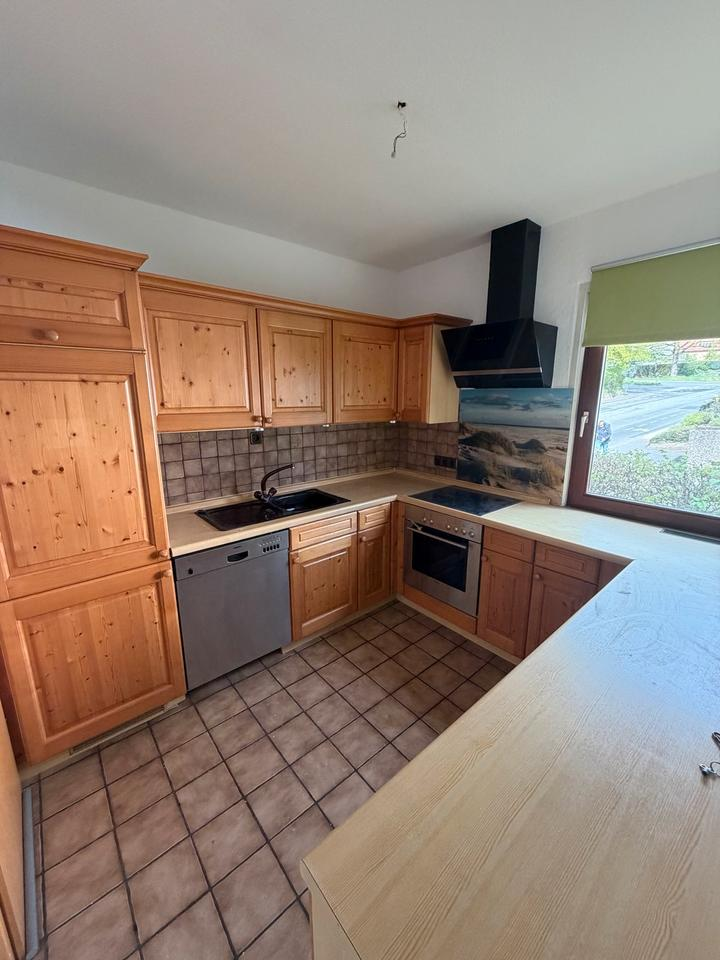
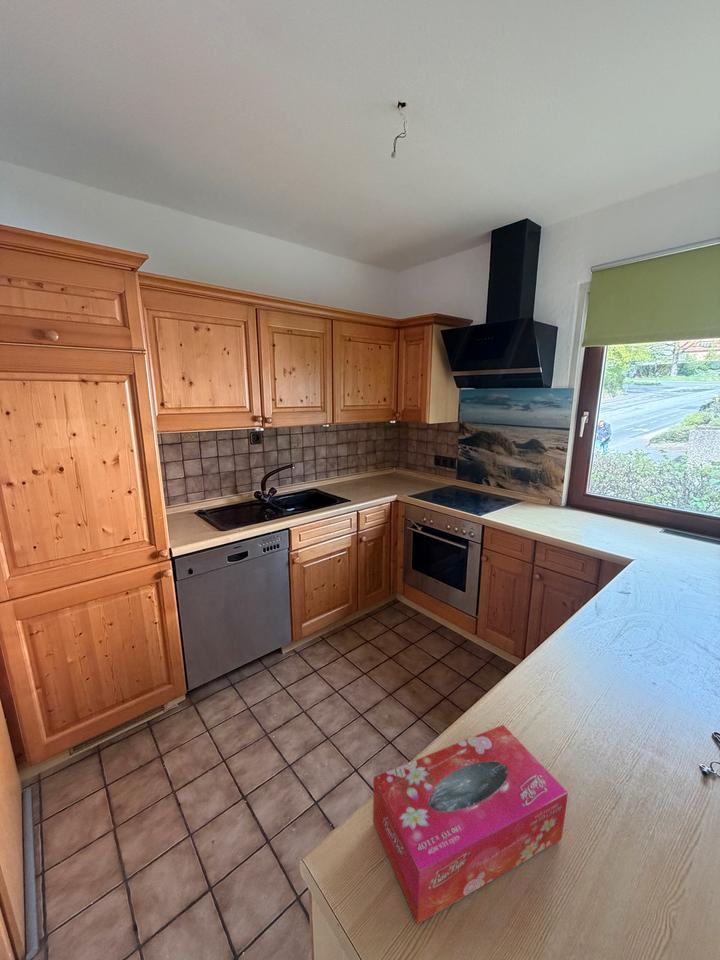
+ tissue box (467, 808)
